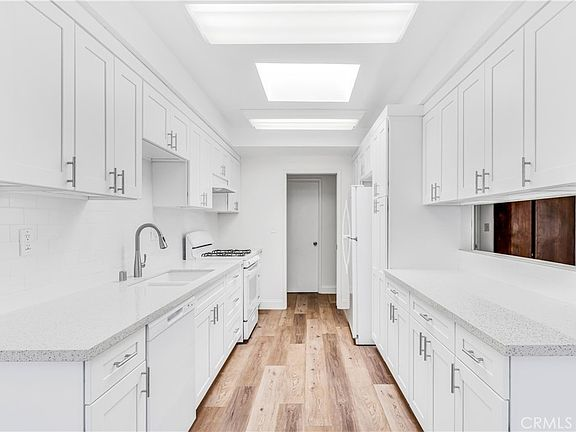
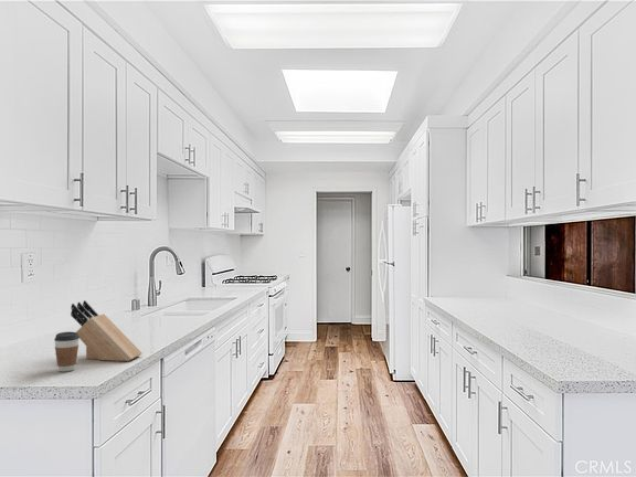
+ knife block (104, 329)
+ coffee cup (66, 351)
